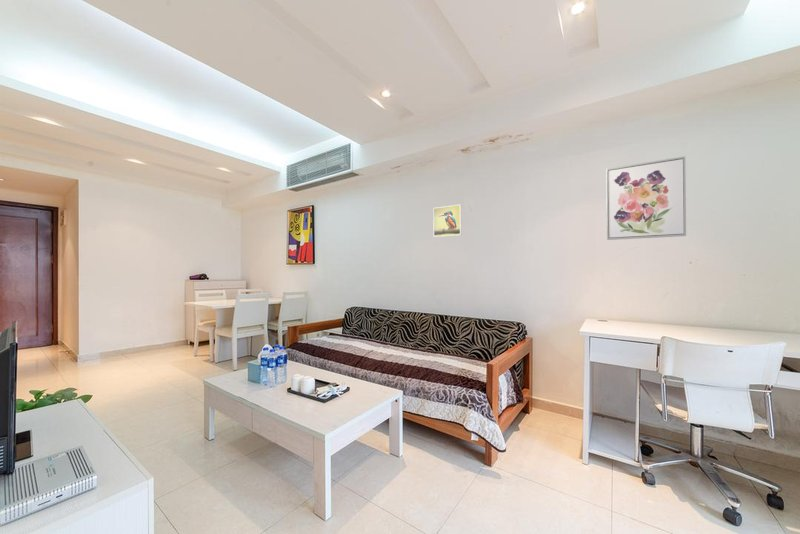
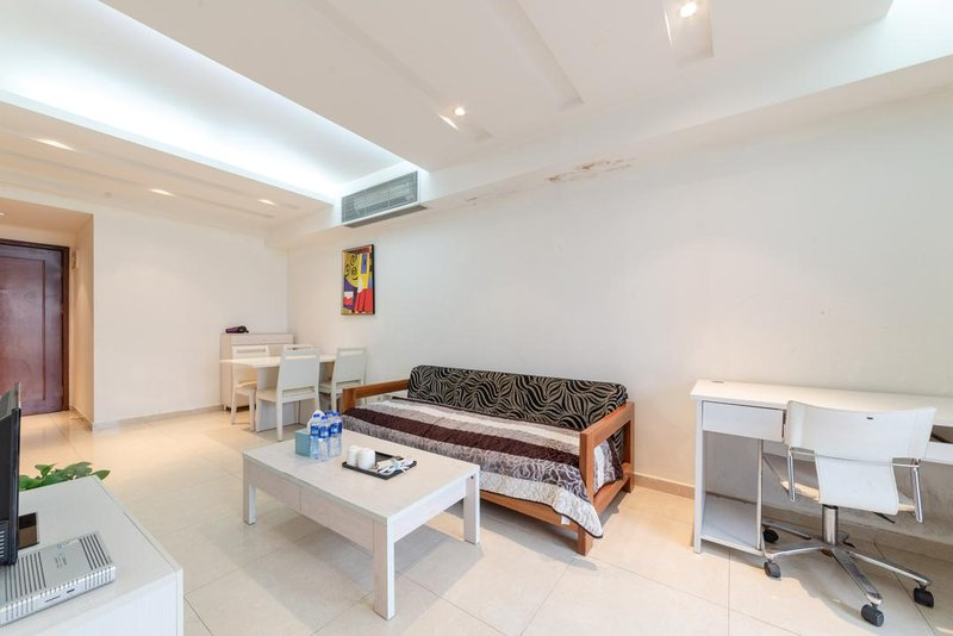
- wall art (643, 200)
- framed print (447, 221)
